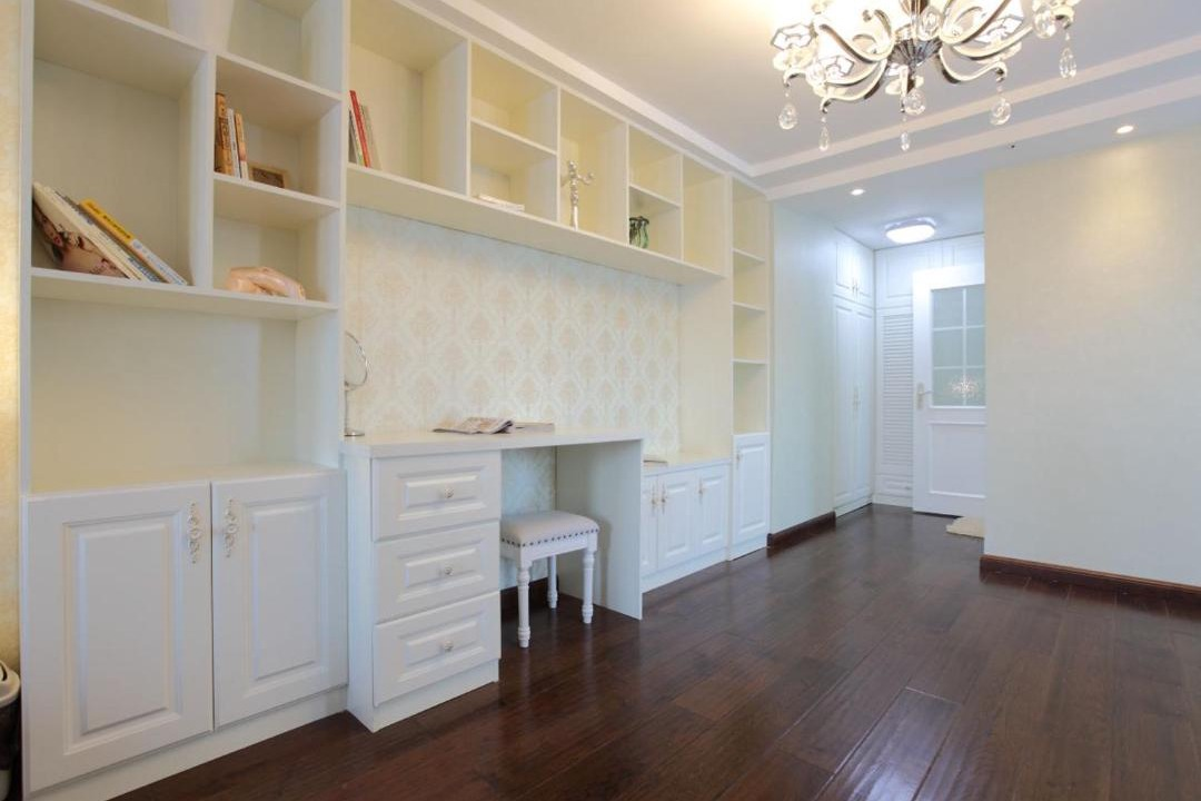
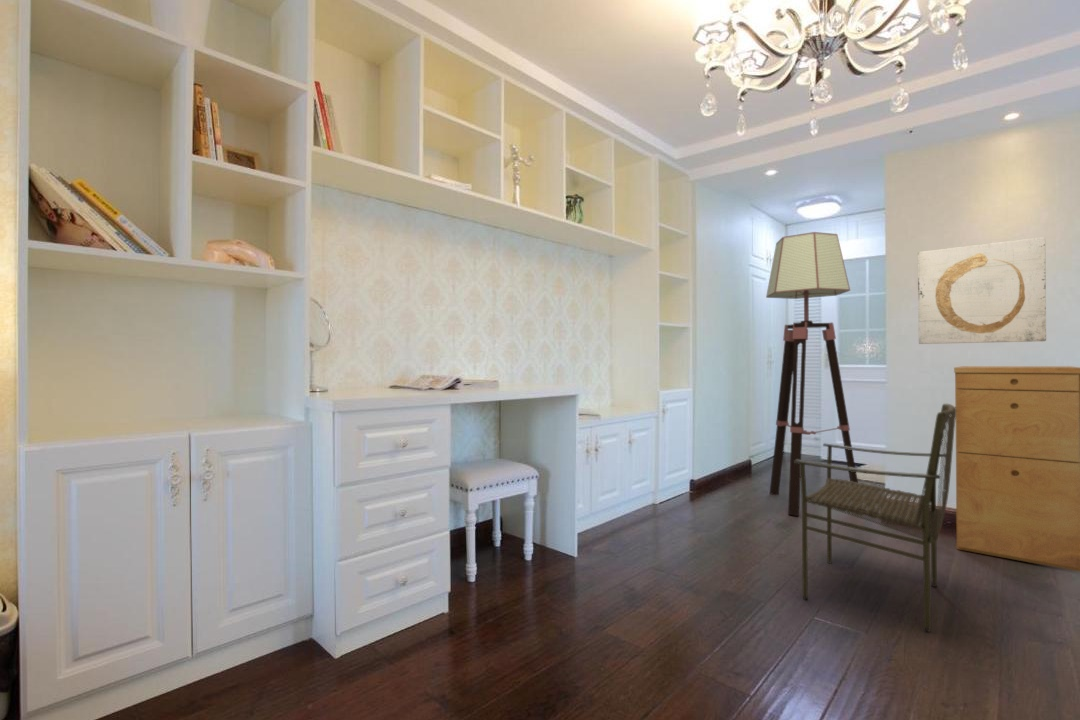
+ wall art (978, 294)
+ armchair (878, 499)
+ filing cabinet (1014, 456)
+ floor lamp (804, 370)
